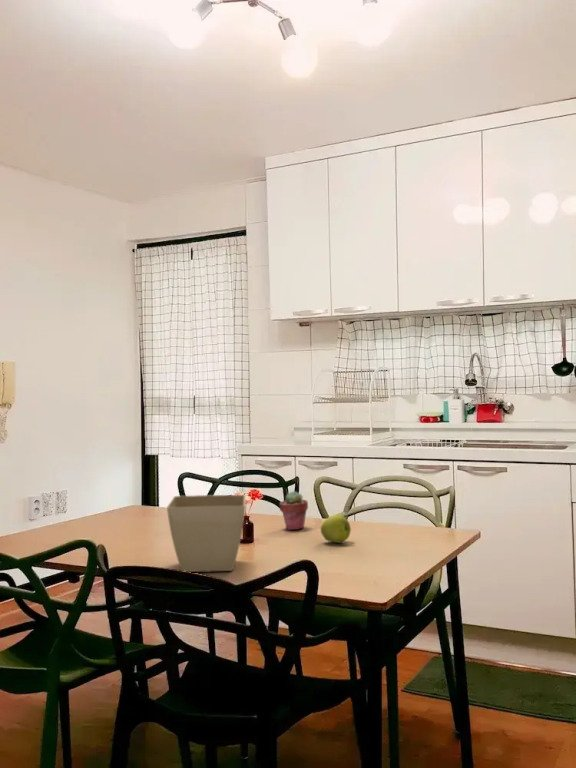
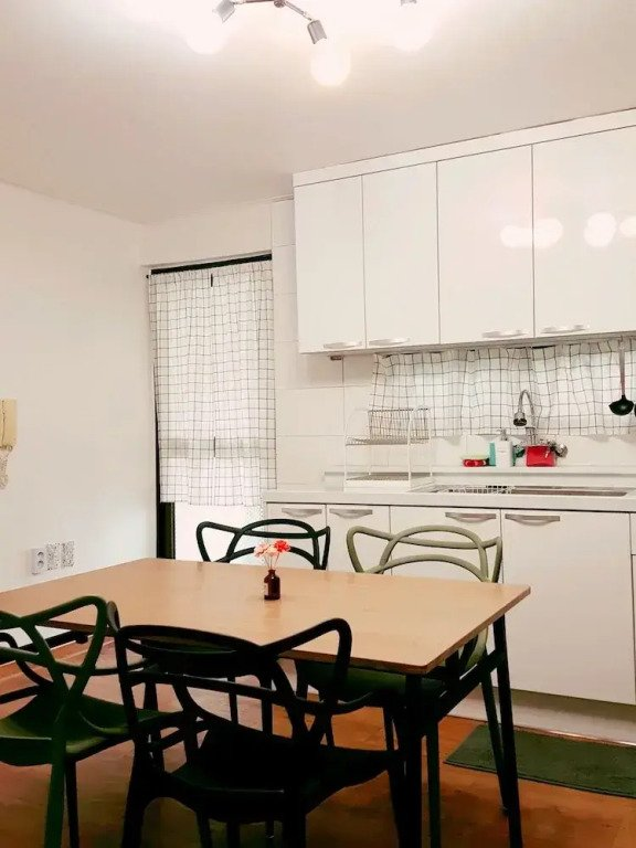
- apple (336, 528)
- potted succulent (294, 509)
- flower pot (208, 533)
